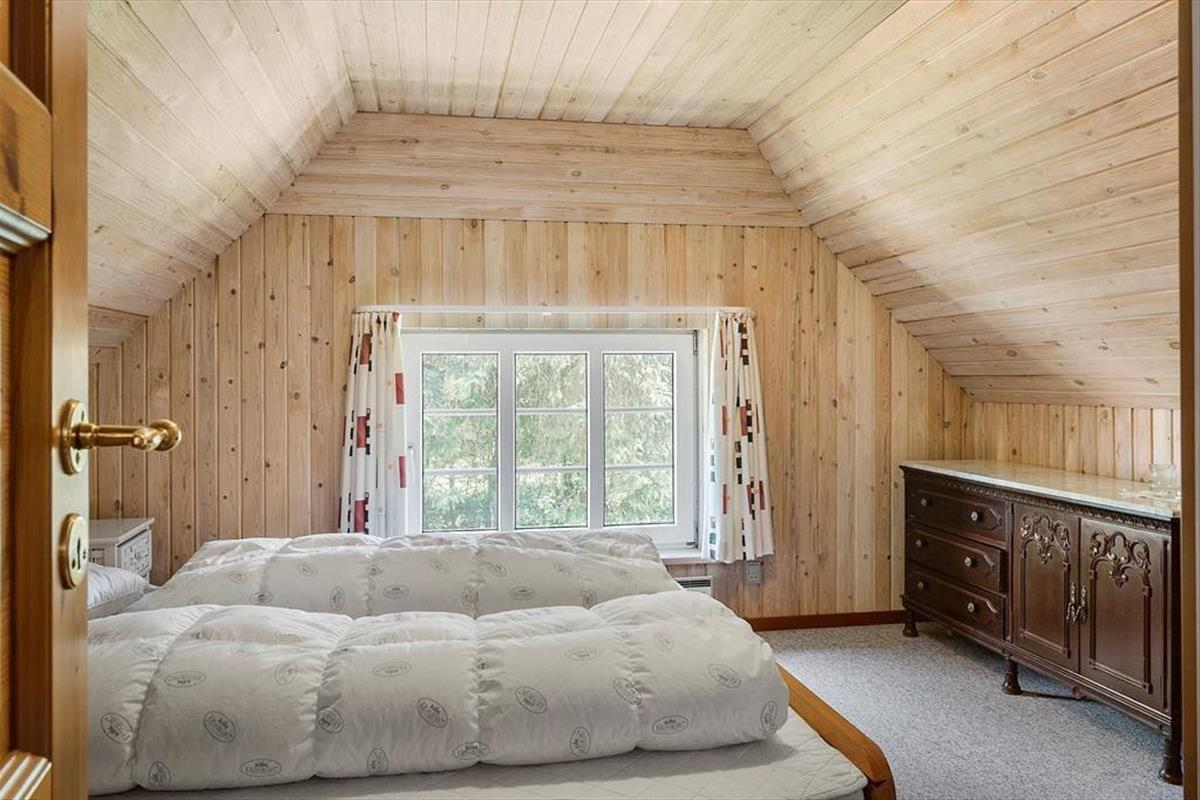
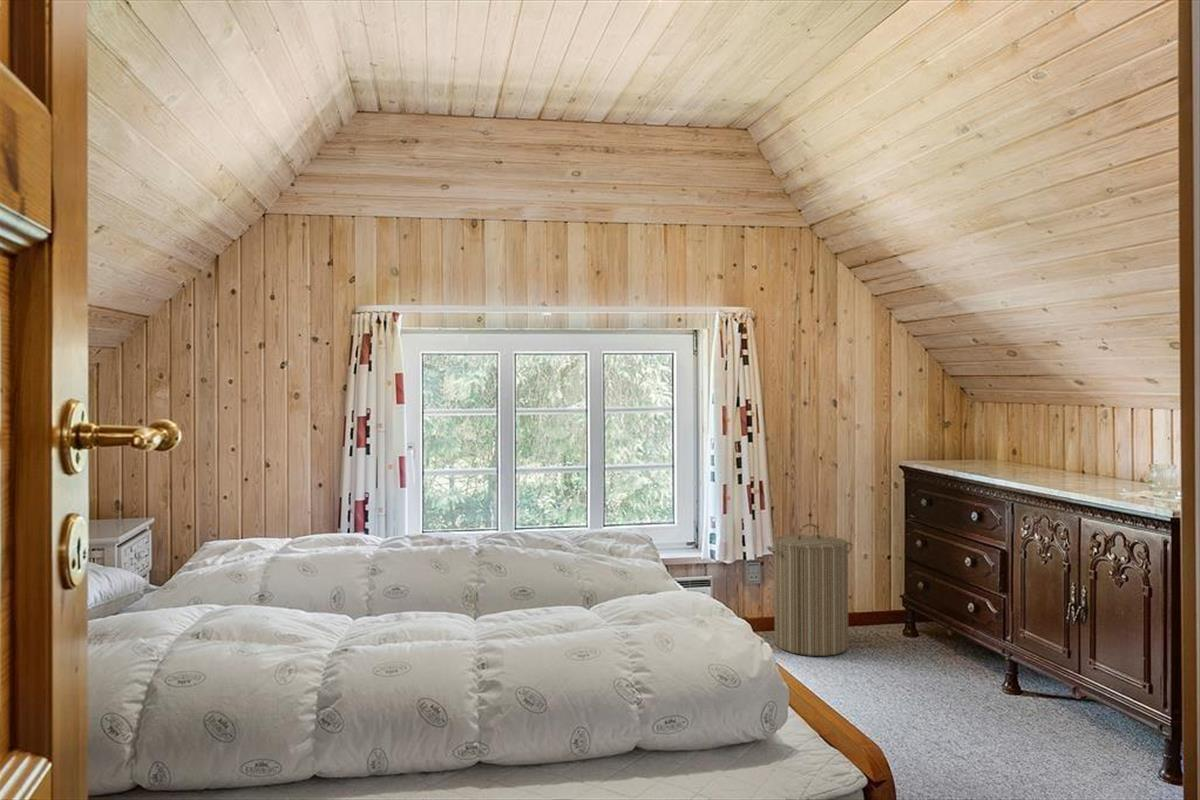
+ laundry hamper (810, 584)
